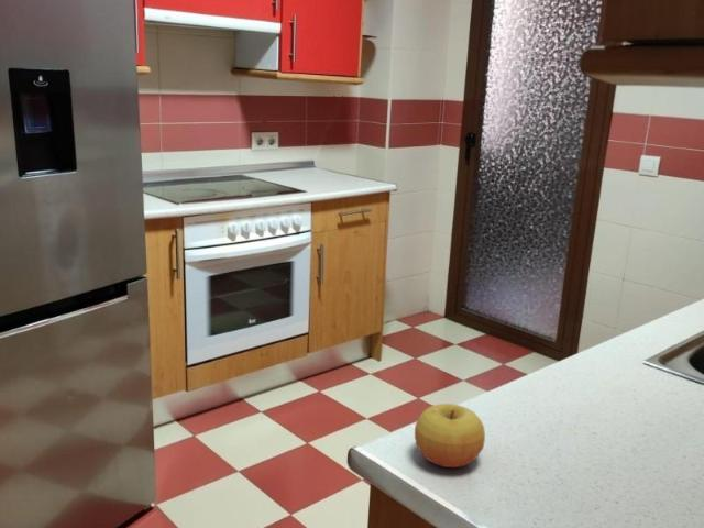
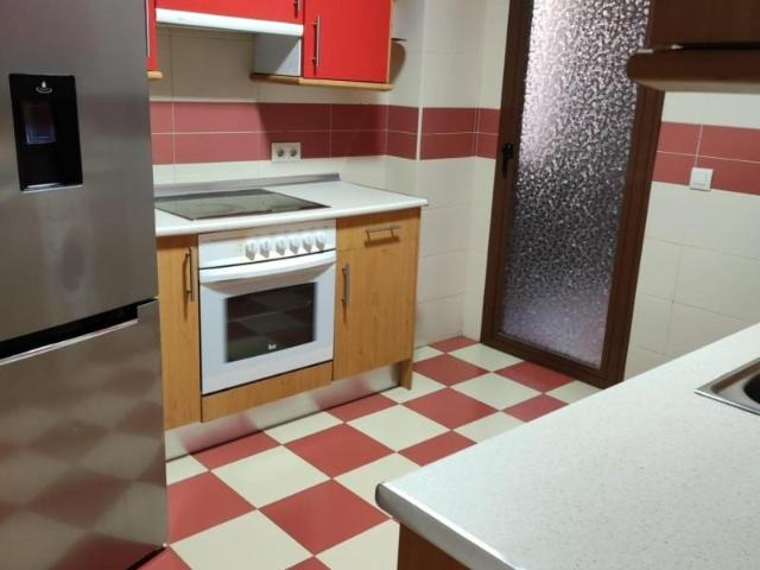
- apple (449, 433)
